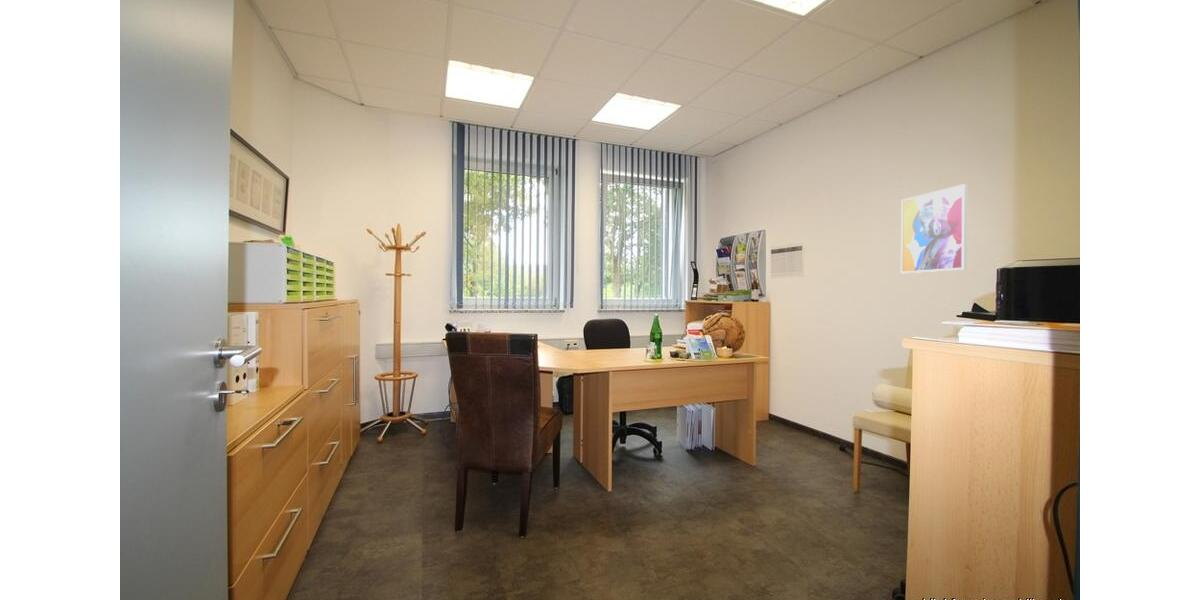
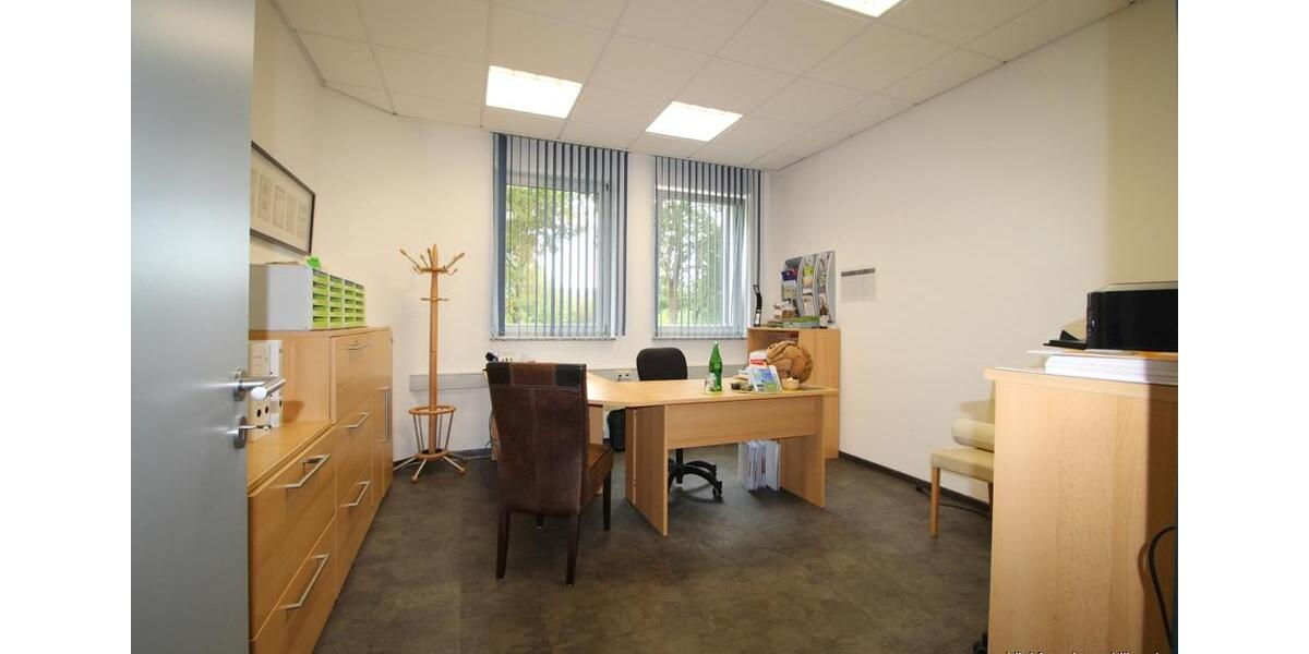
- wall art (931, 232)
